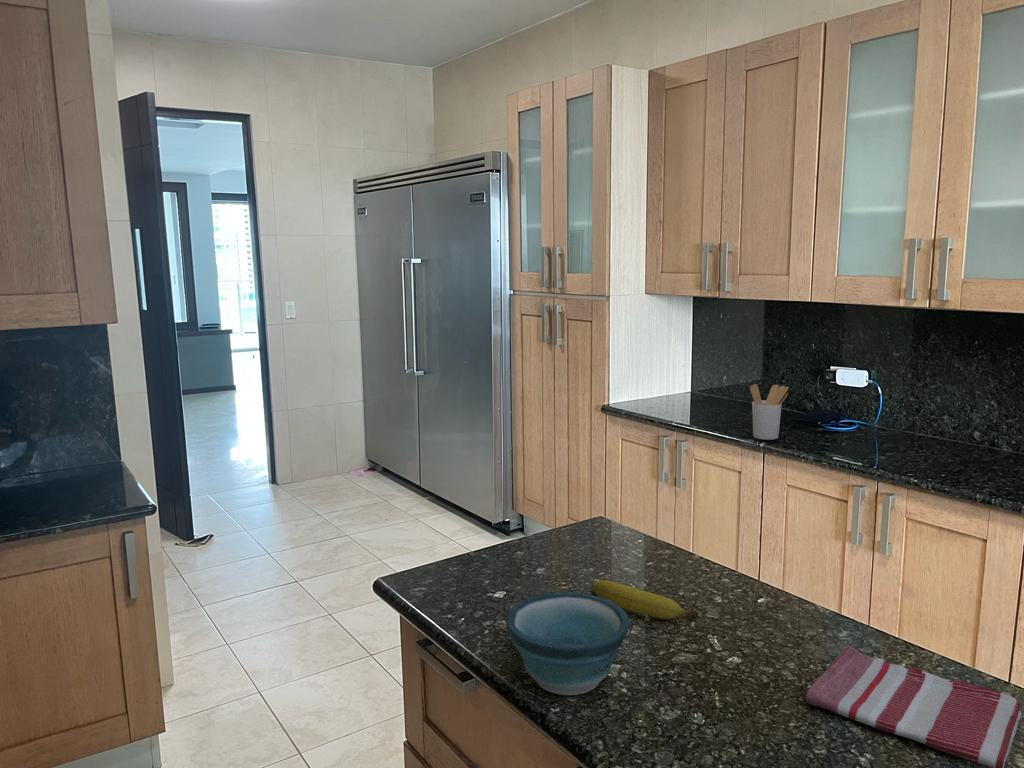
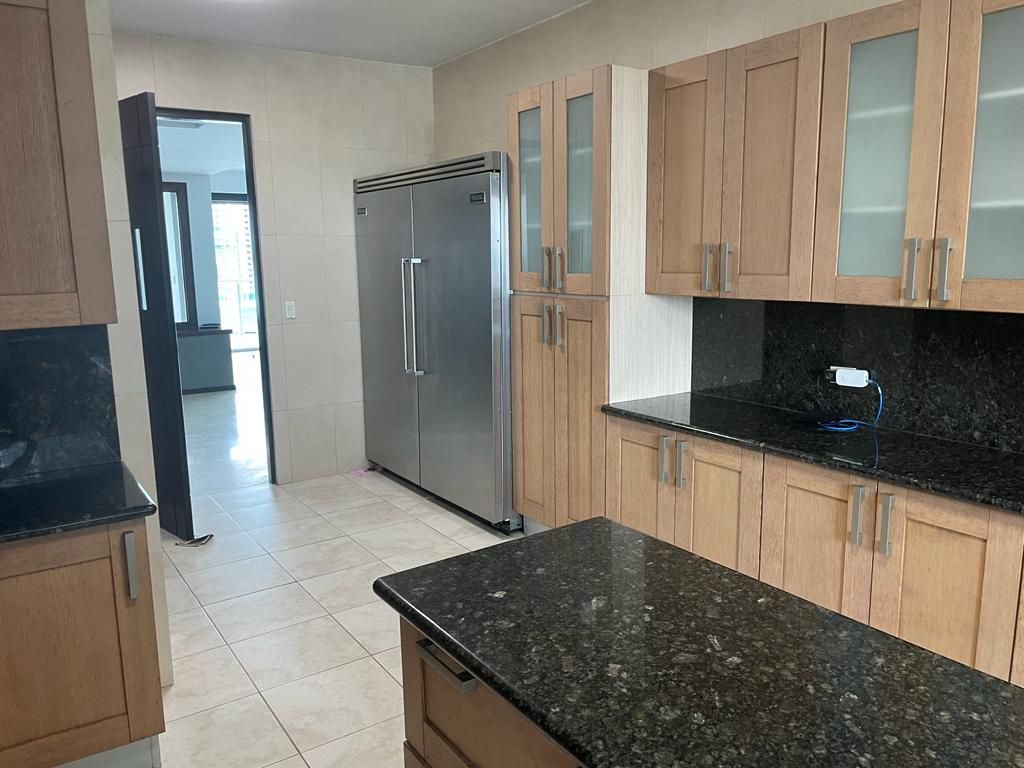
- fruit (635, 596)
- utensil holder (770, 410)
- dish towel (912, 701)
- bowl (567, 647)
